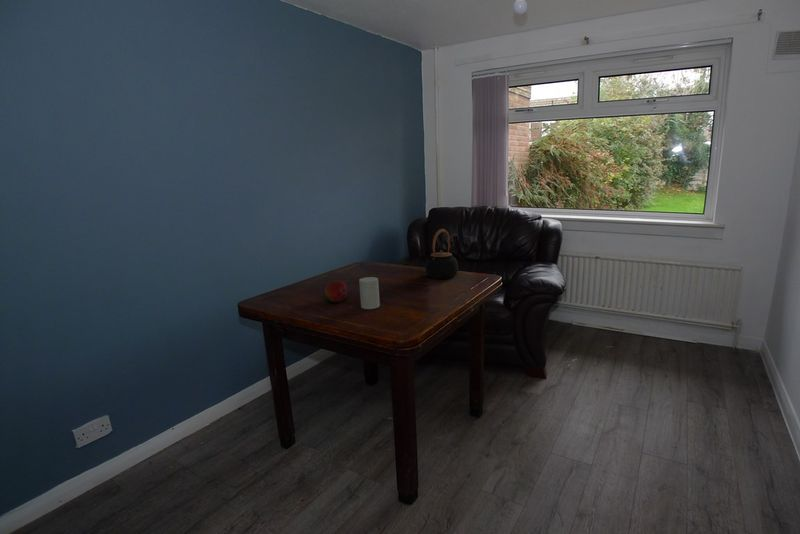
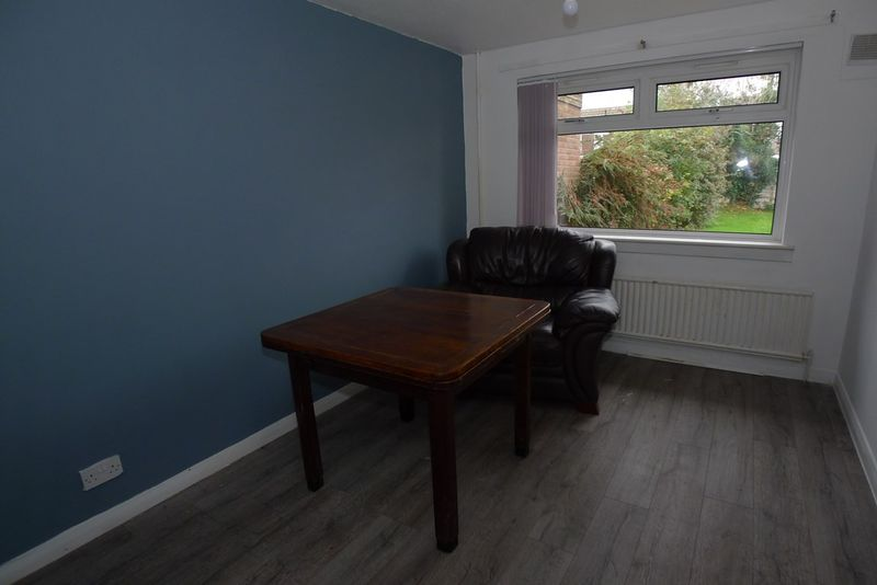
- teapot (439, 253)
- fruit (335, 291)
- cup (369, 292)
